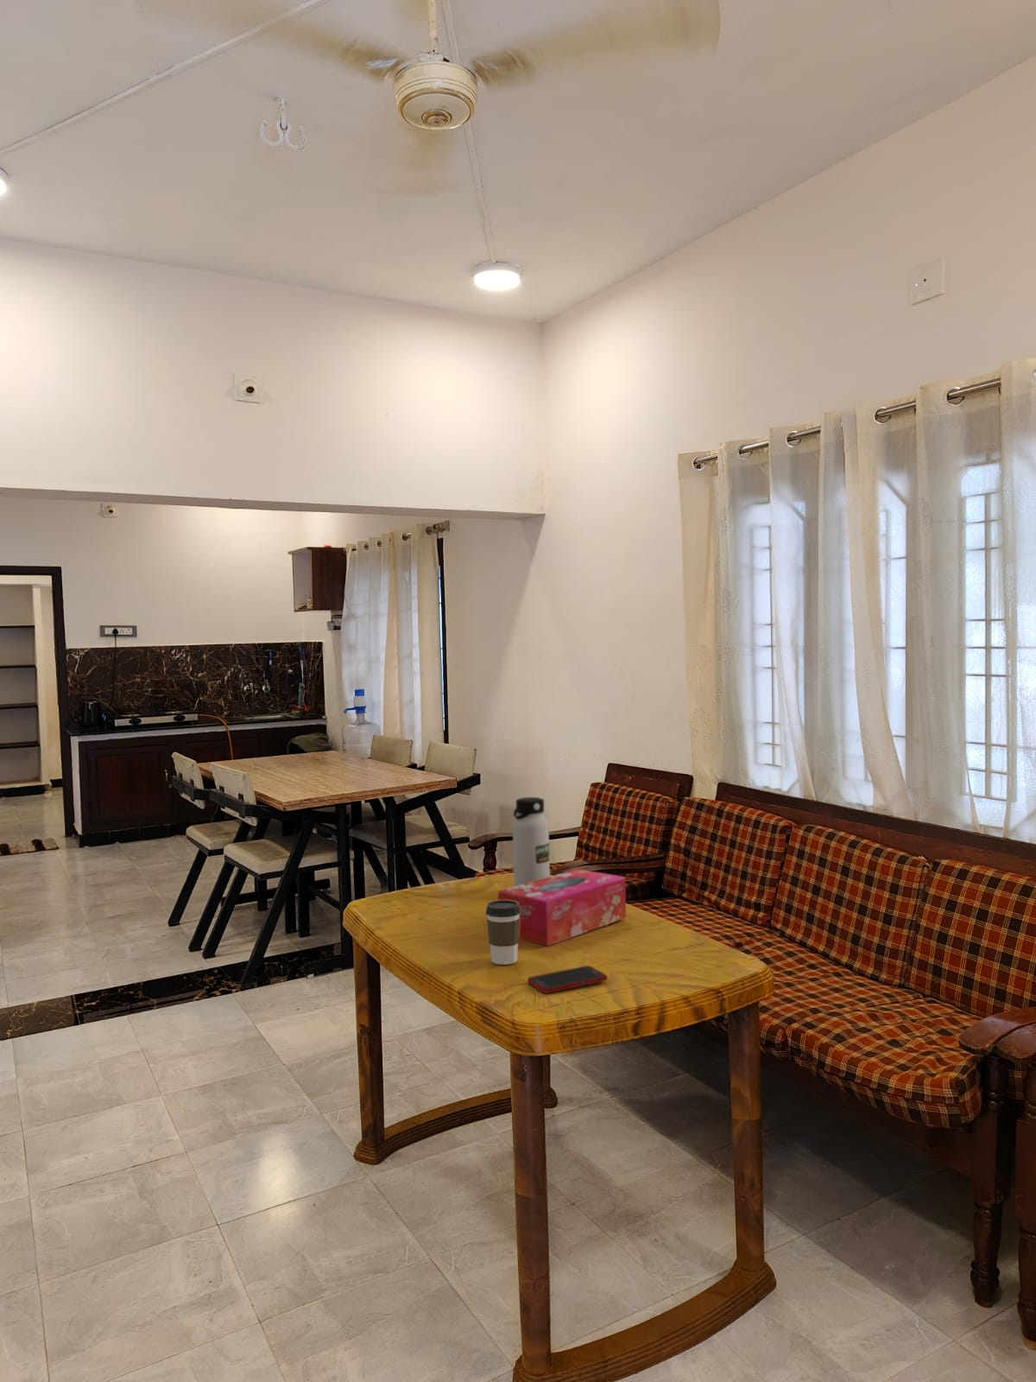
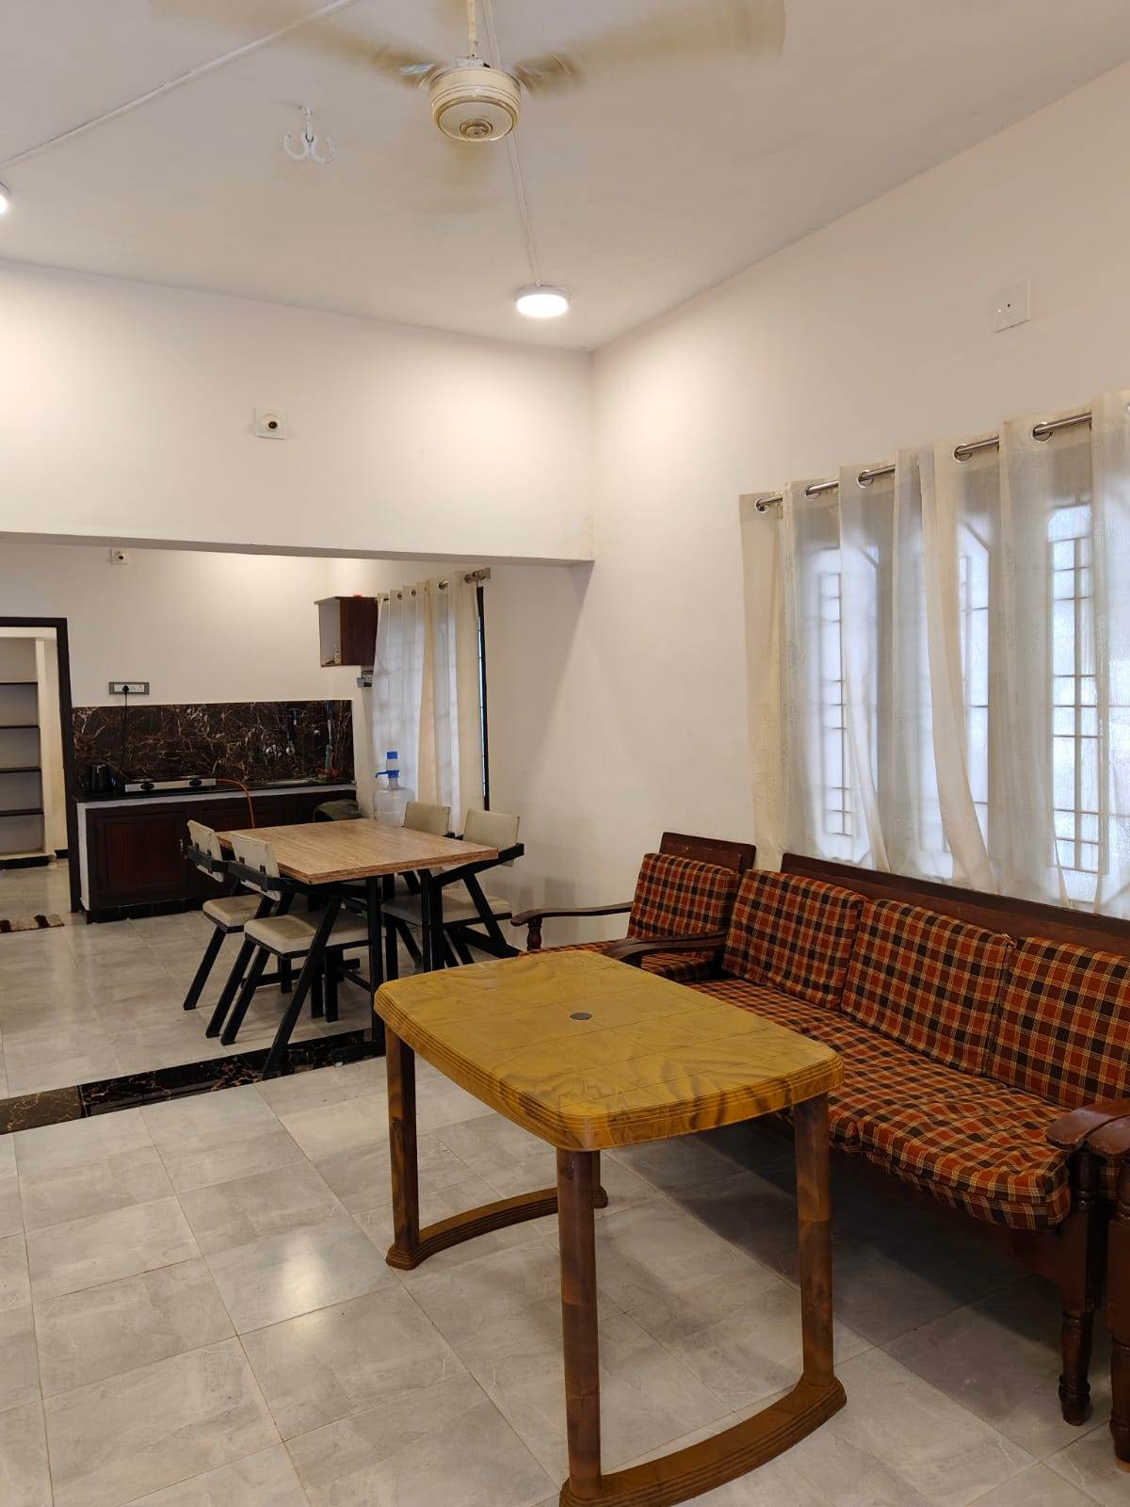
- coffee cup (504, 931)
- cell phone (567, 978)
- tissue box (563, 904)
- water bottle (531, 847)
